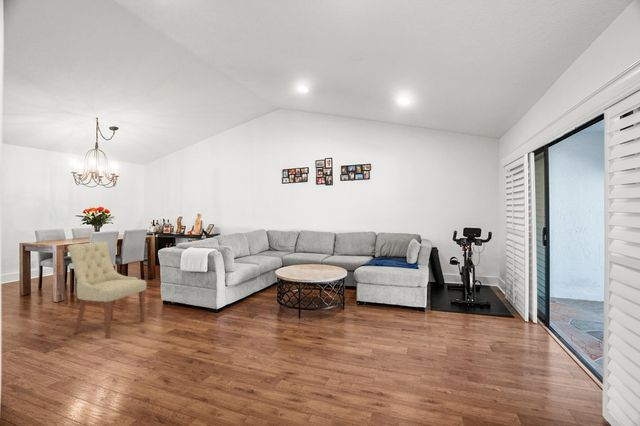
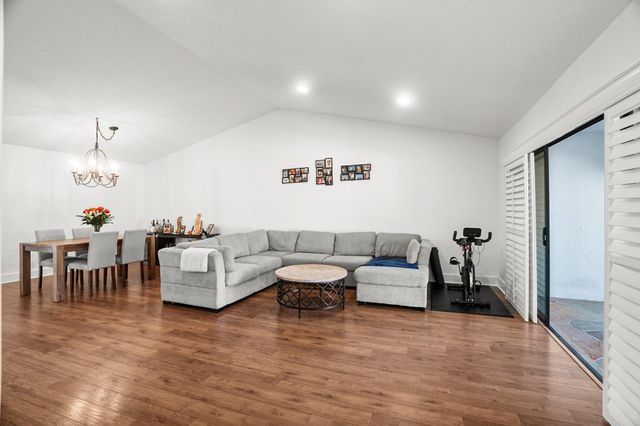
- chair (107, 285)
